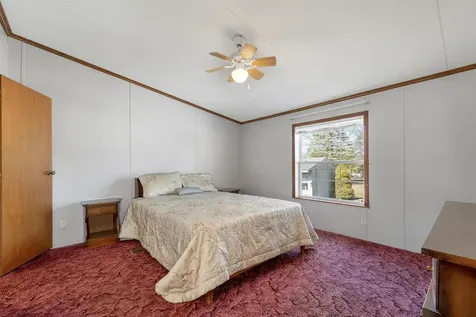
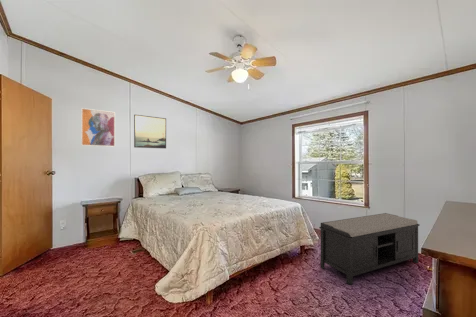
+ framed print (150, 132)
+ wall art (98, 128)
+ bench (370, 243)
